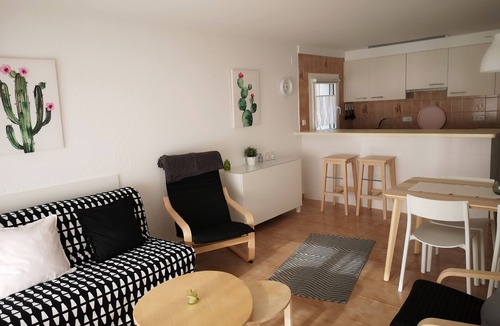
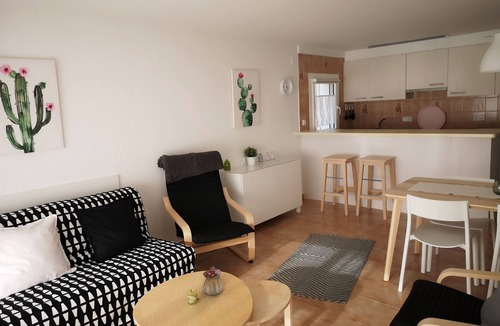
+ teapot (212, 279)
